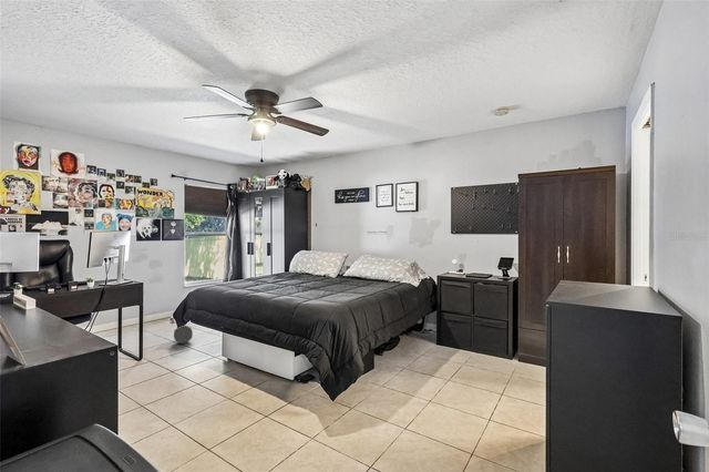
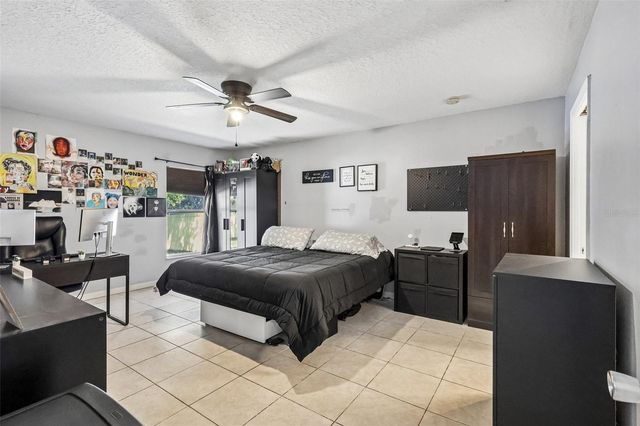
- ball (183, 334)
